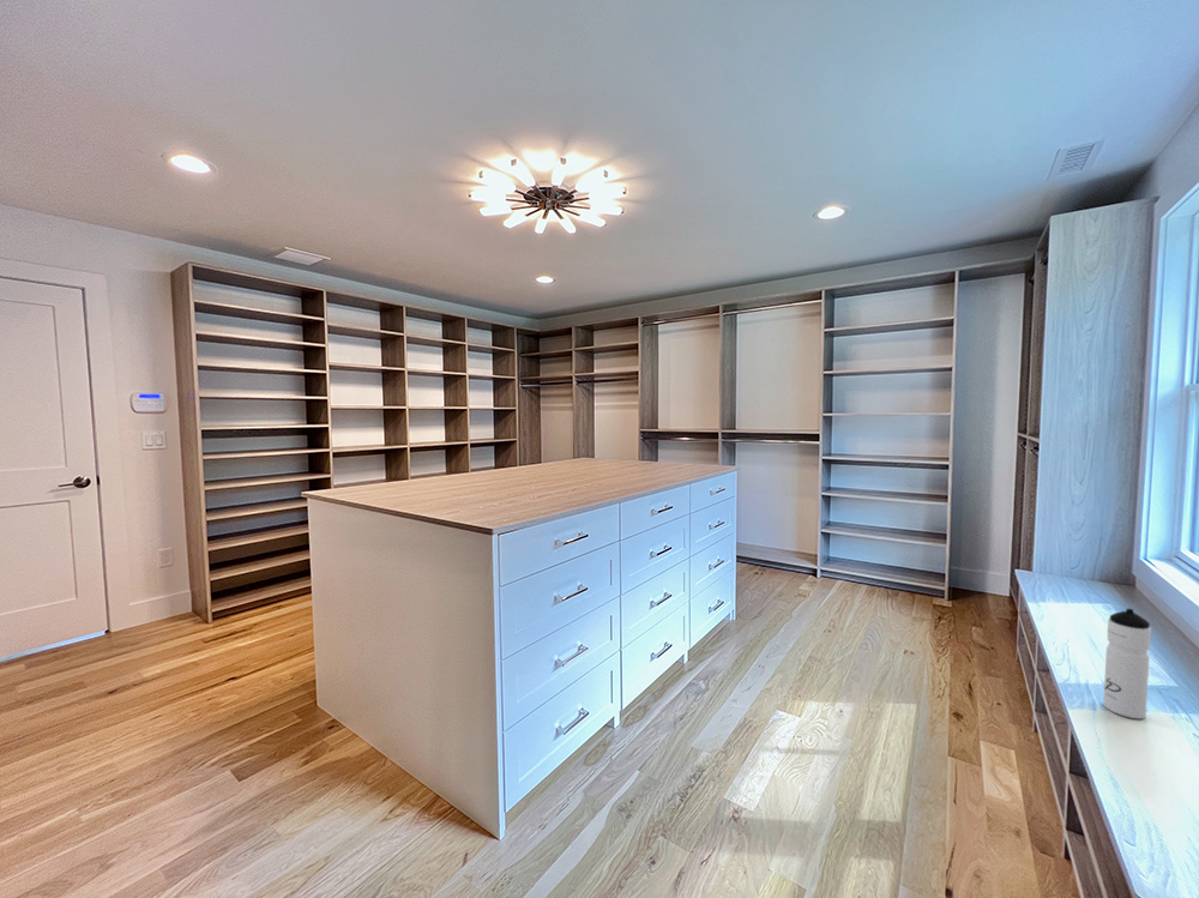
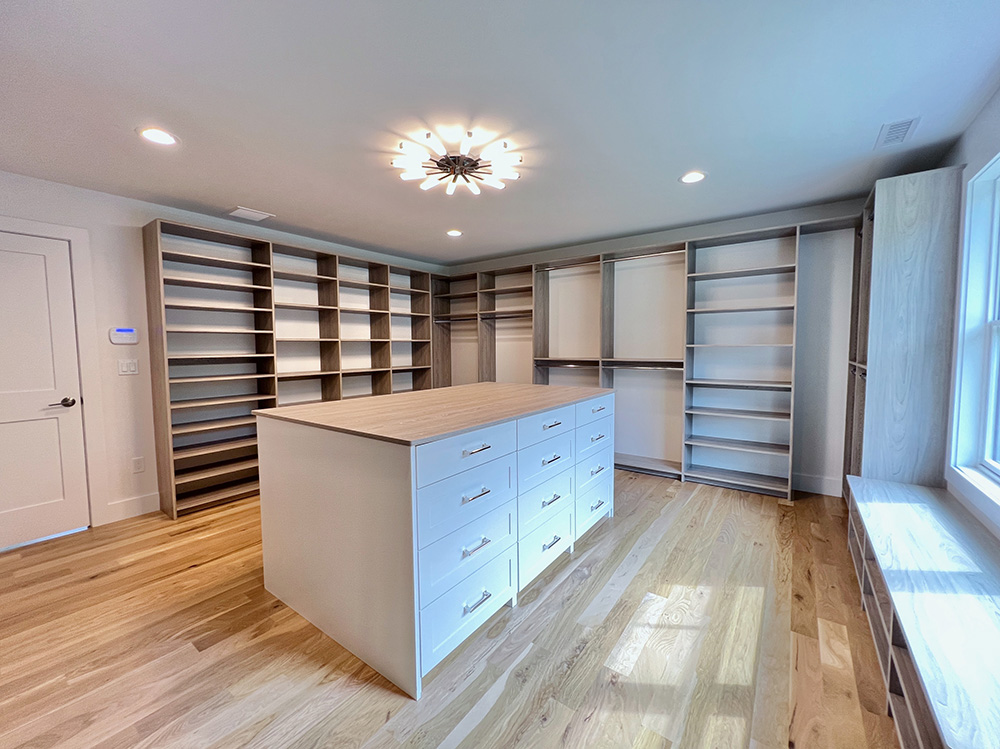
- water bottle (1126, 659)
